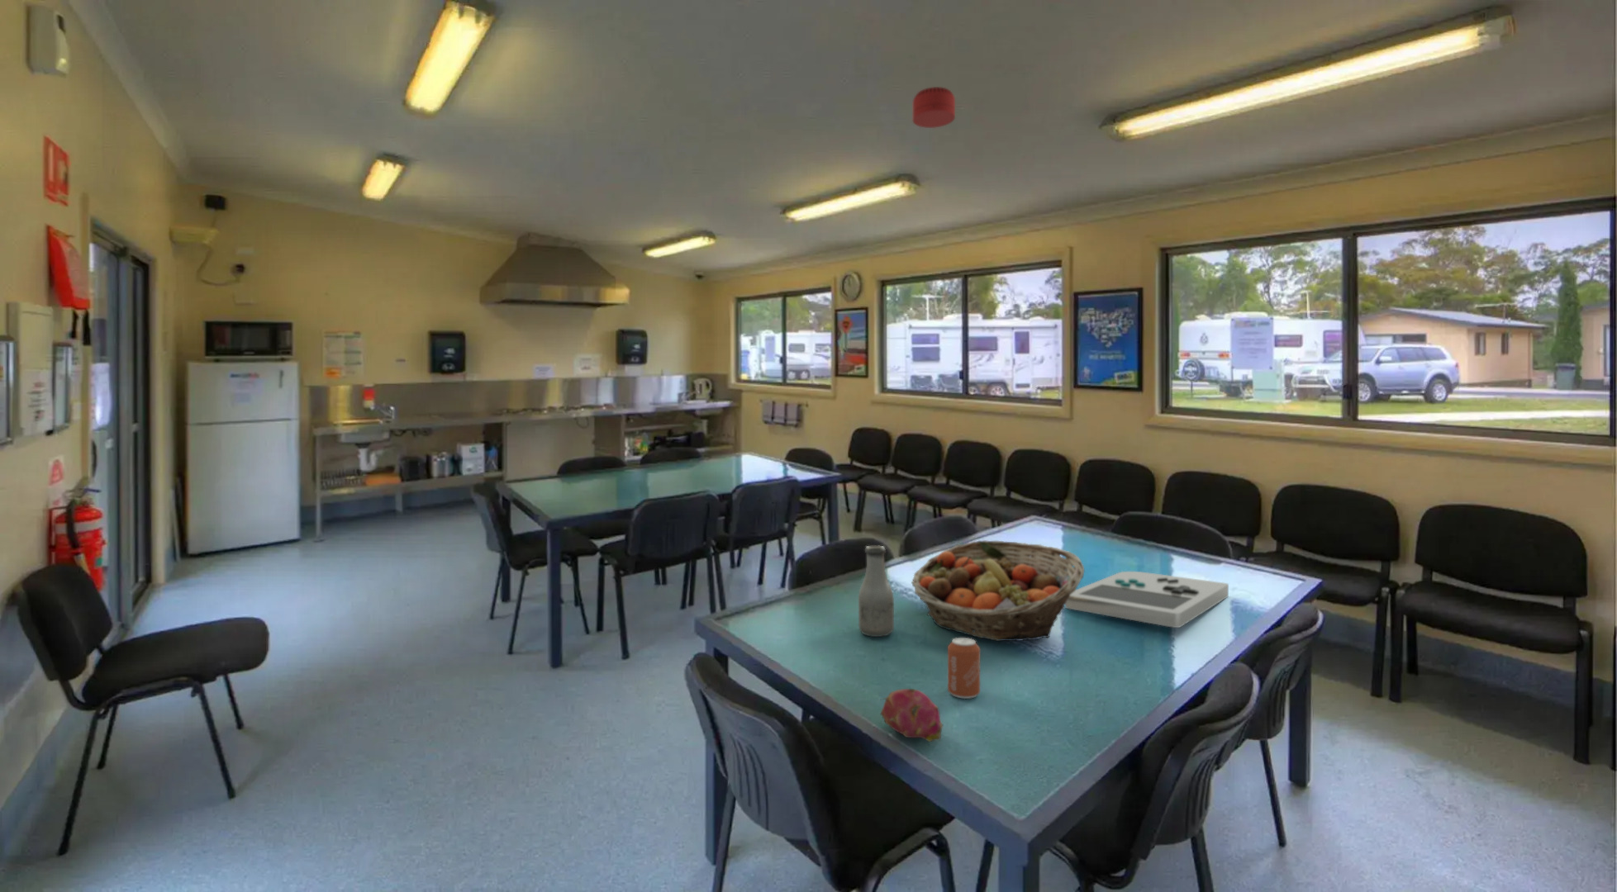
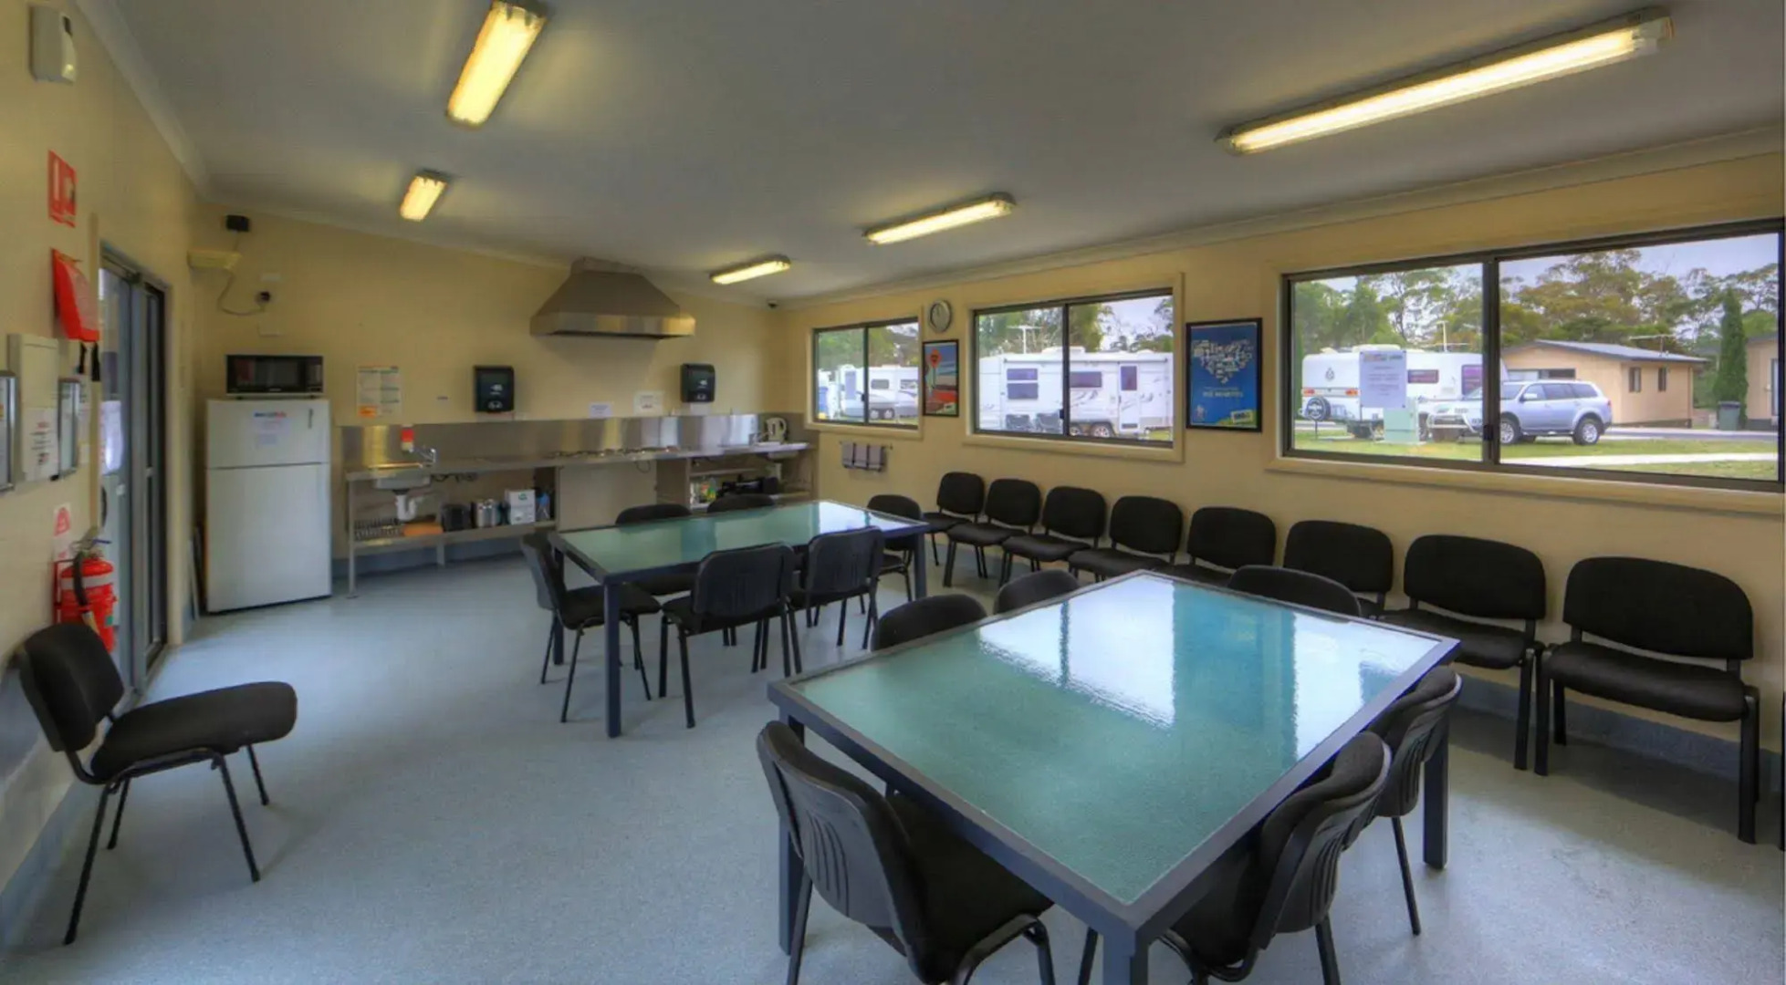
- fruit (912, 712)
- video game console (1149, 593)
- fruit basket (994, 587)
- bottle (876, 590)
- can (963, 667)
- smoke detector (934, 107)
